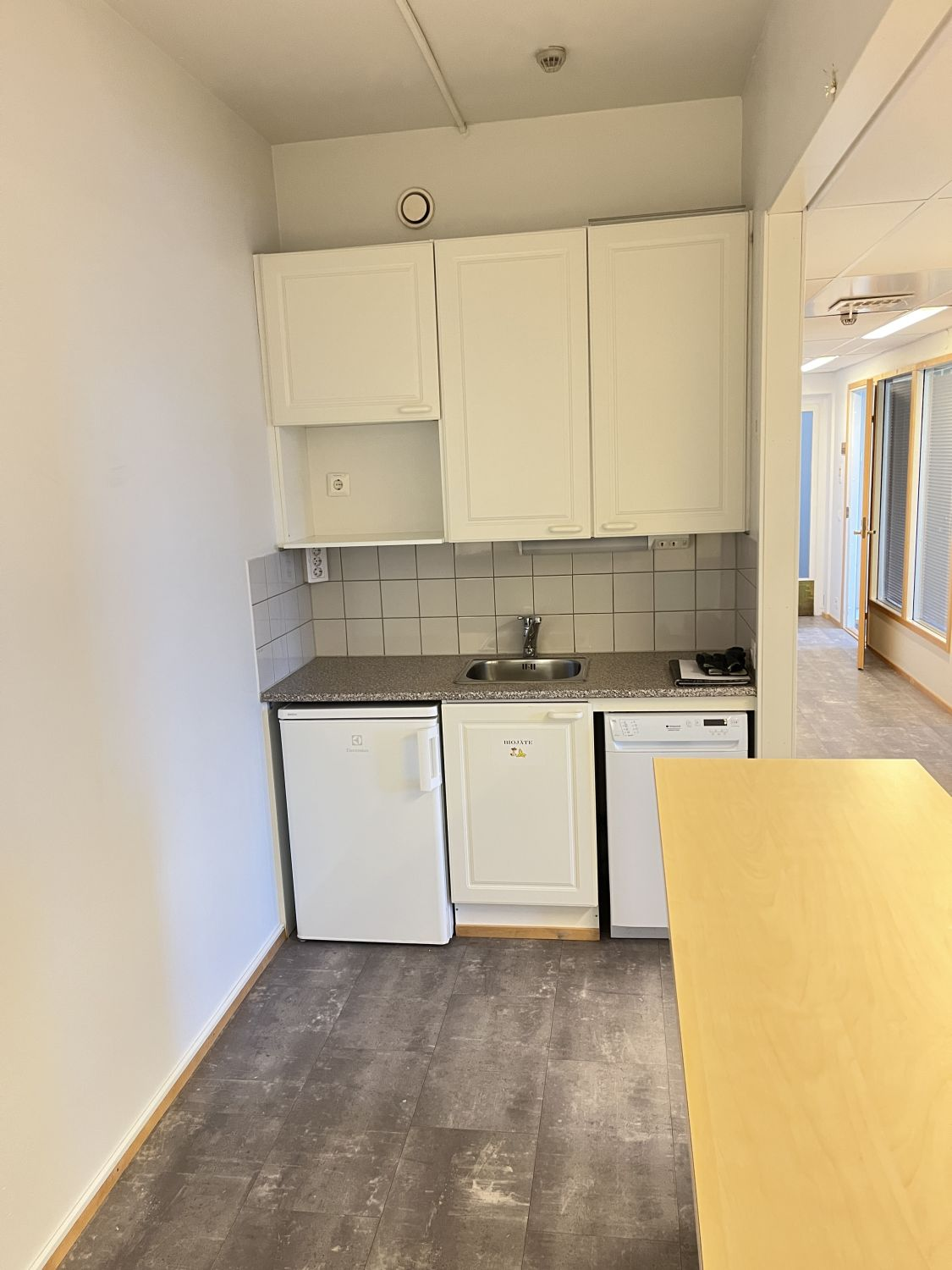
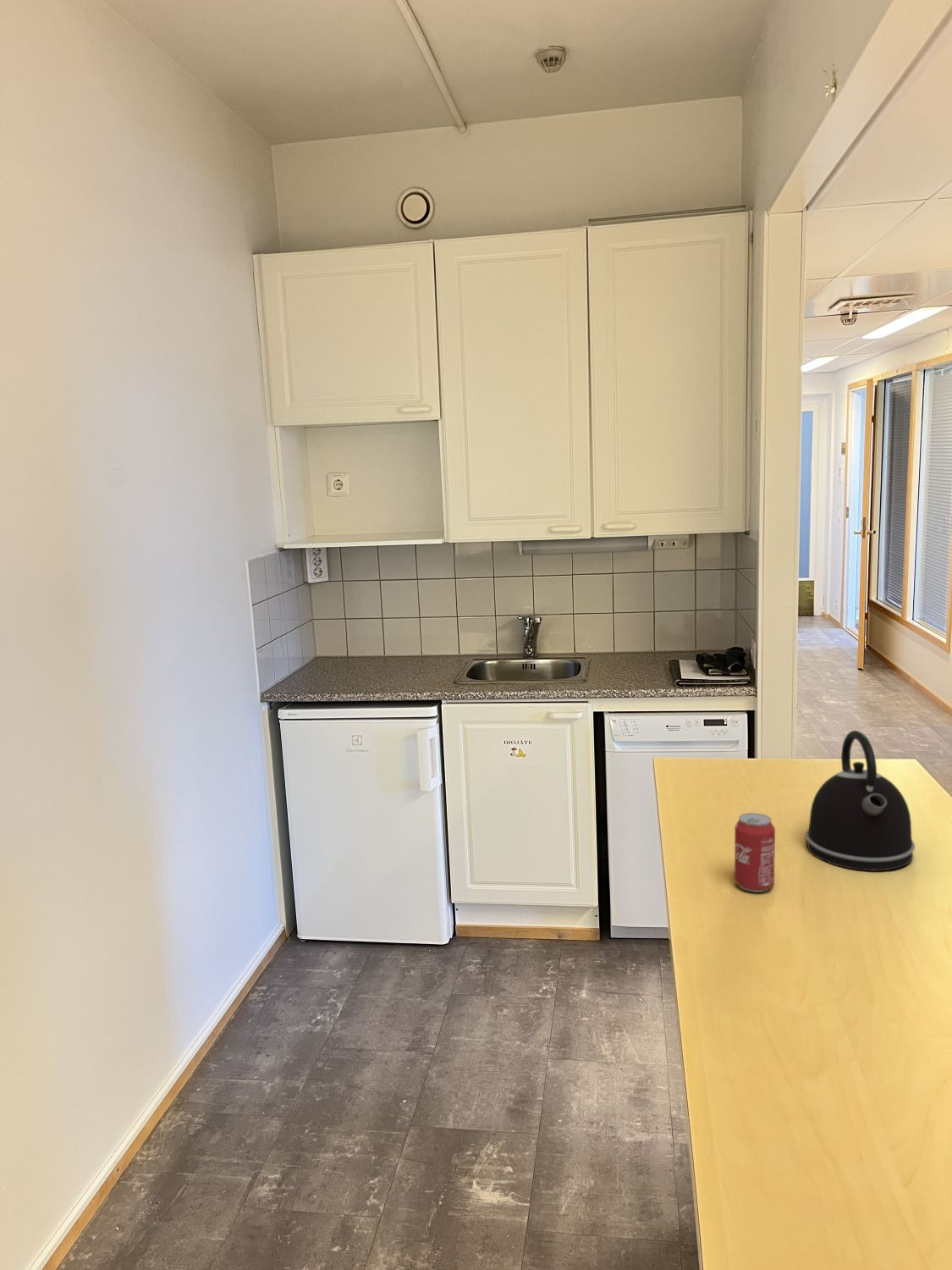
+ kettle (860, 792)
+ beverage can (754, 852)
